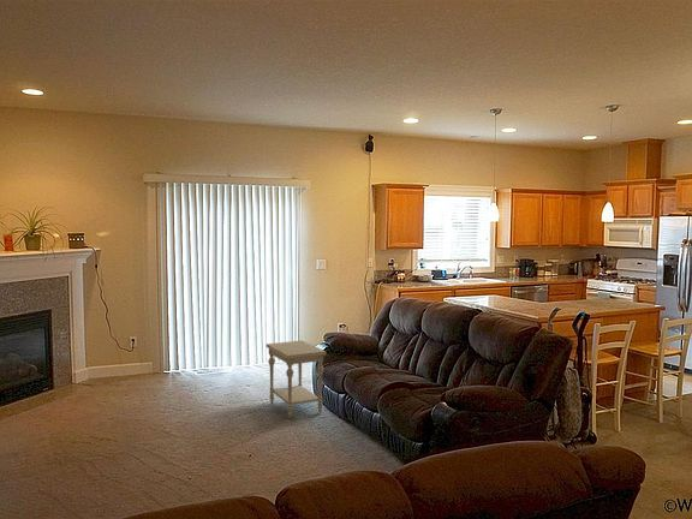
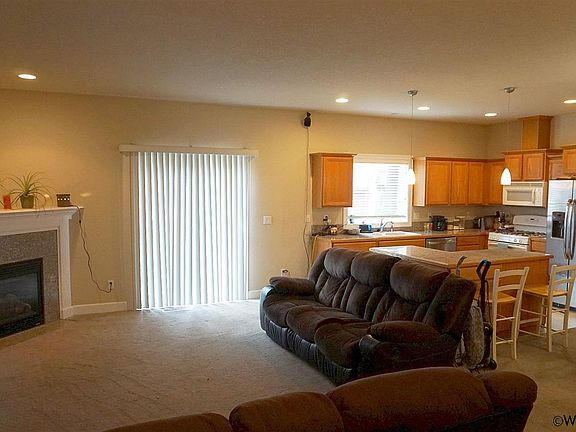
- side table (292, 375)
